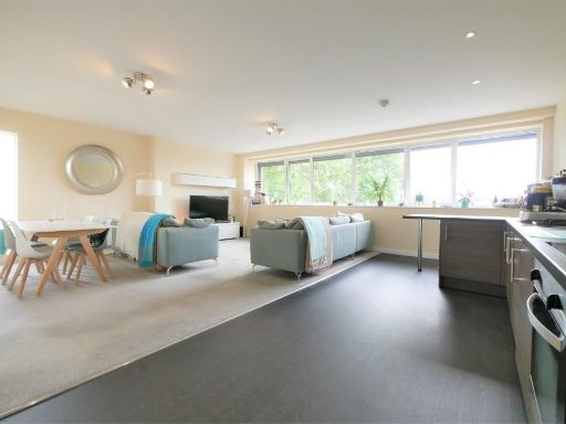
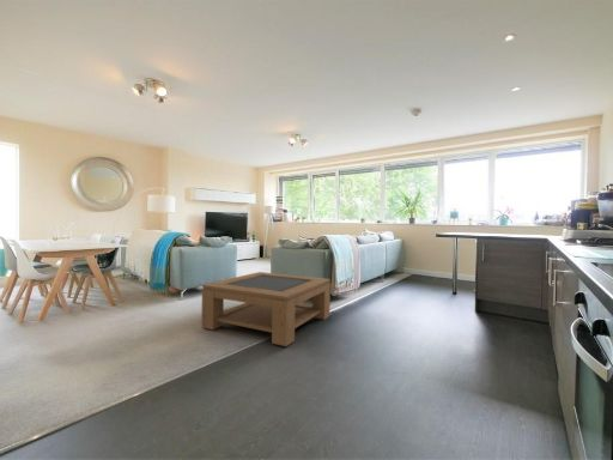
+ coffee table (269, 301)
